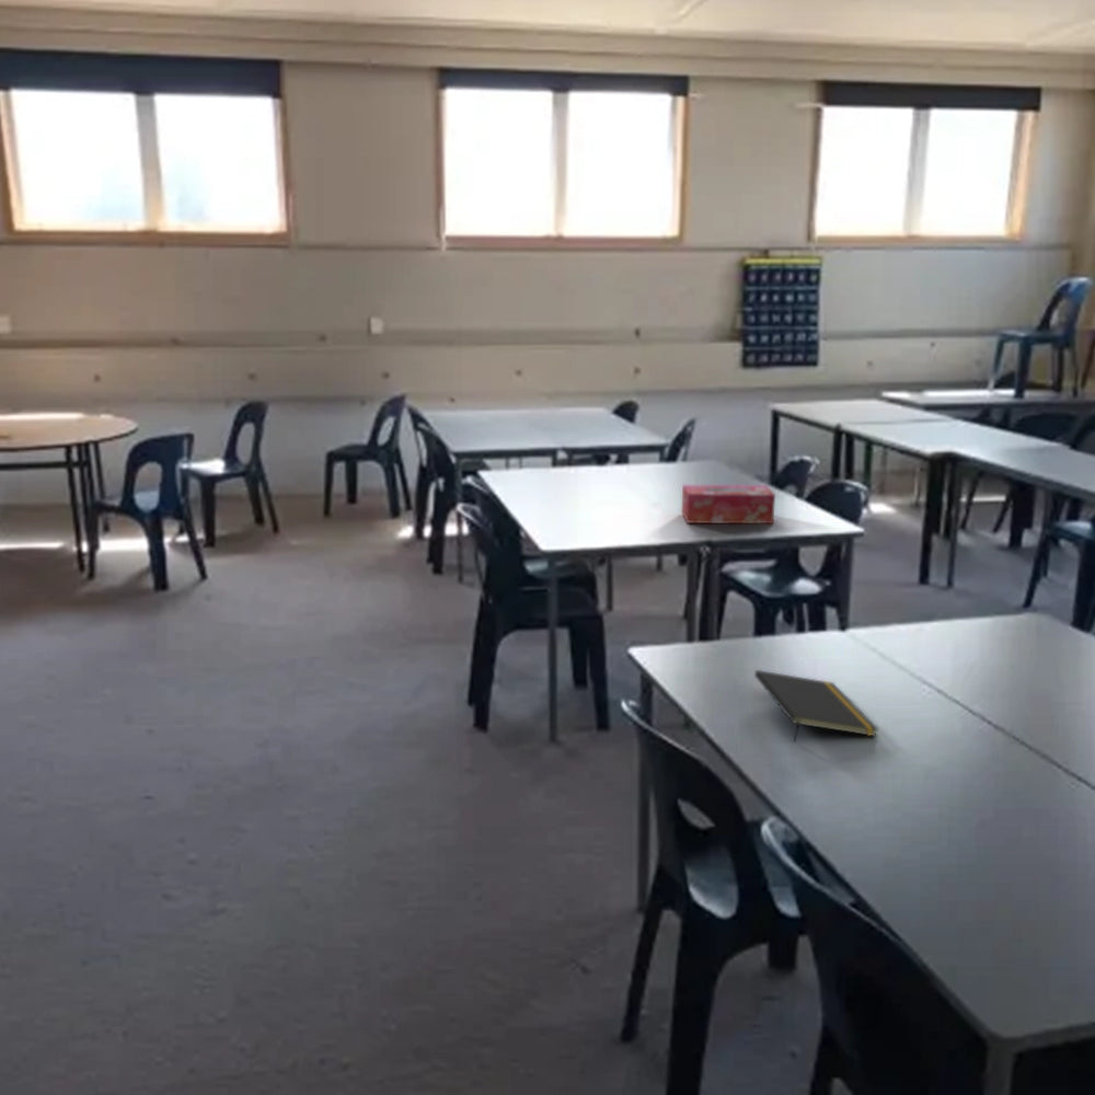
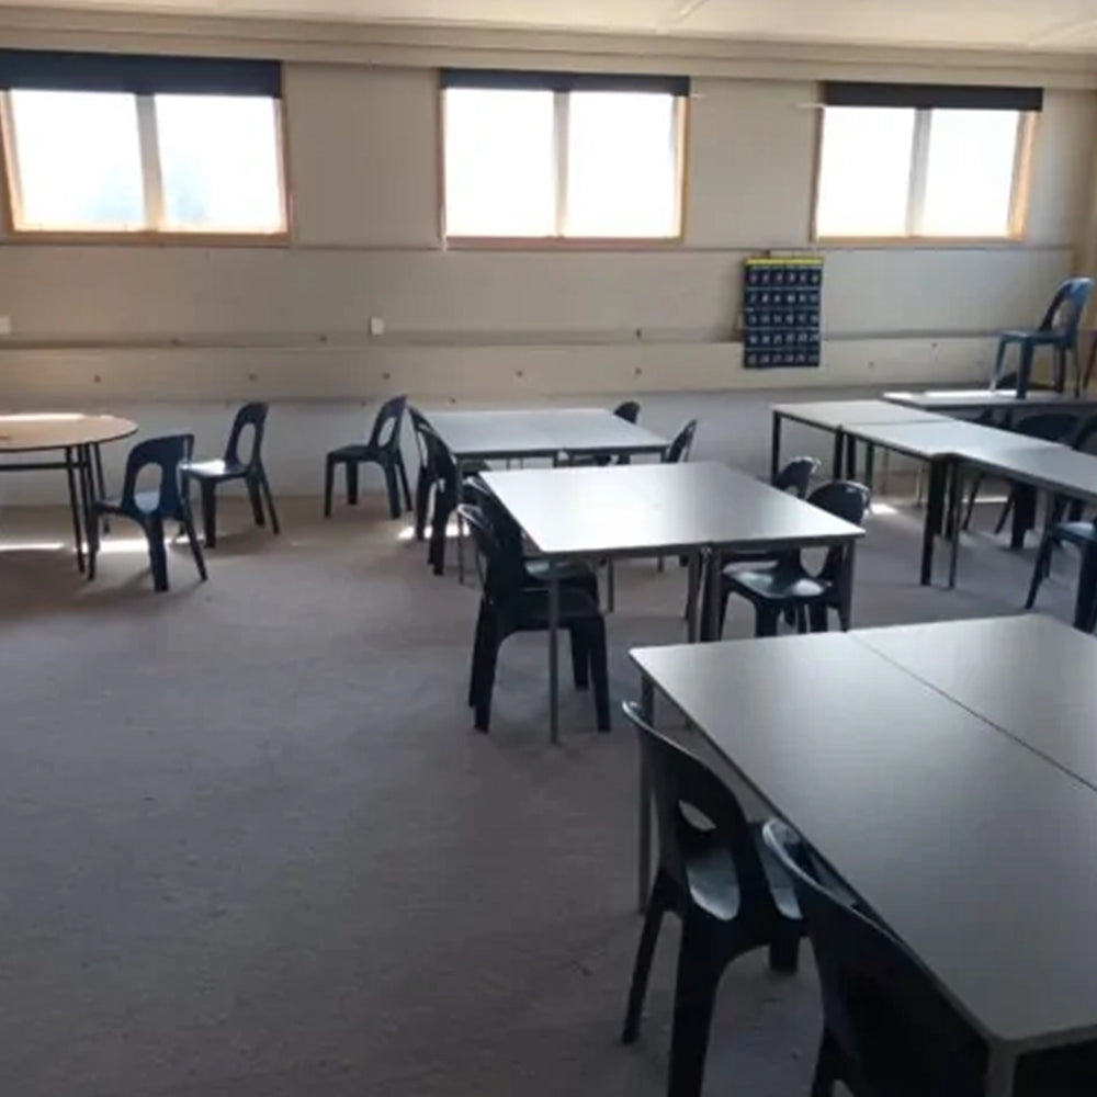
- notepad (814, 701)
- tissue box (727, 504)
